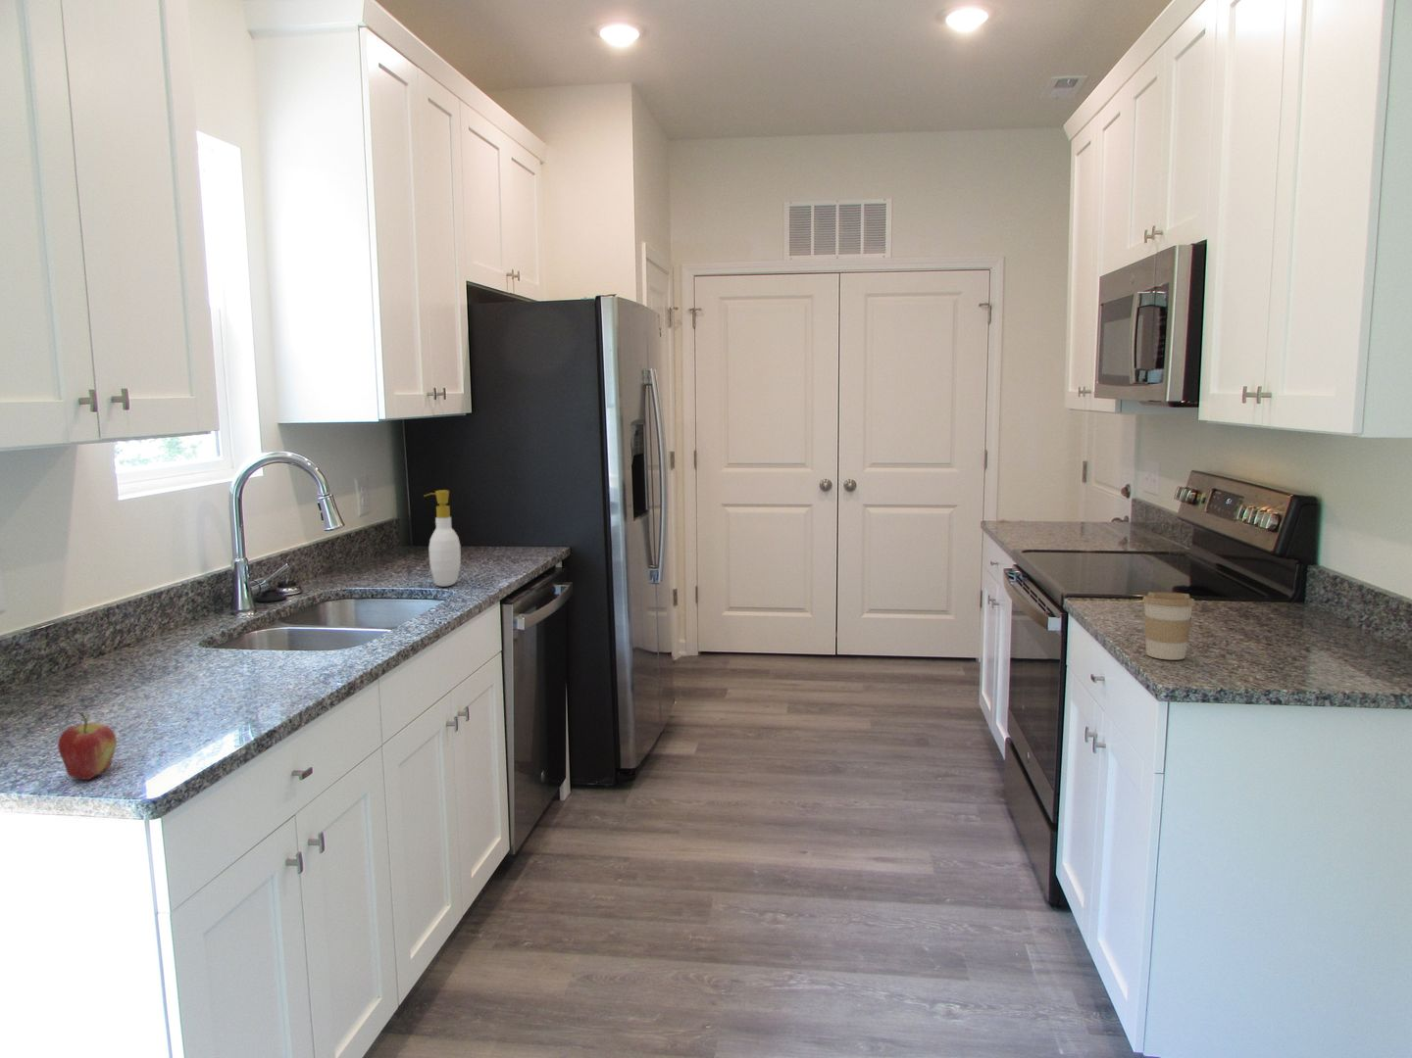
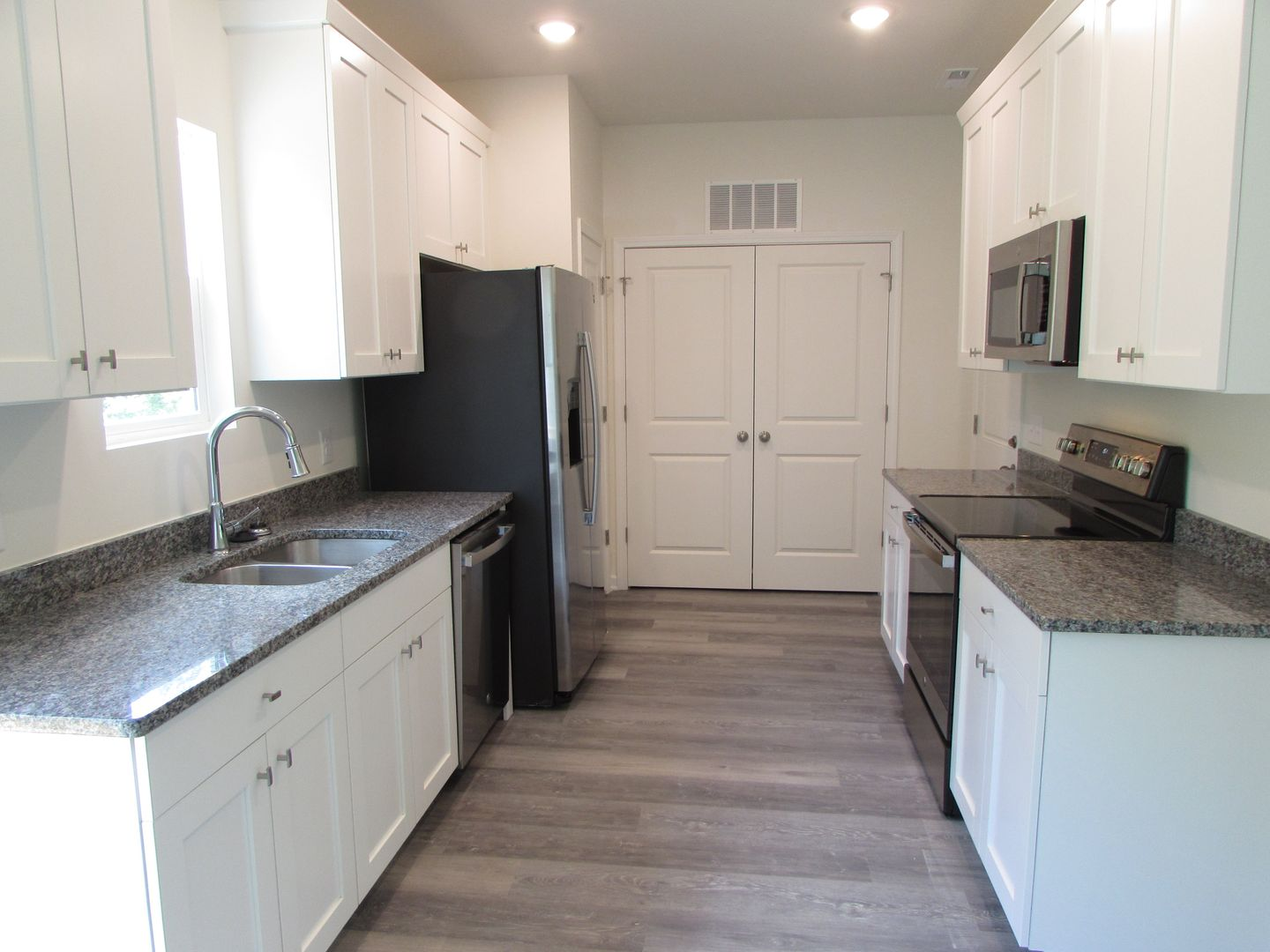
- fruit (87, 740)
- coffee cup (1167, 623)
- soap bottle (443, 537)
